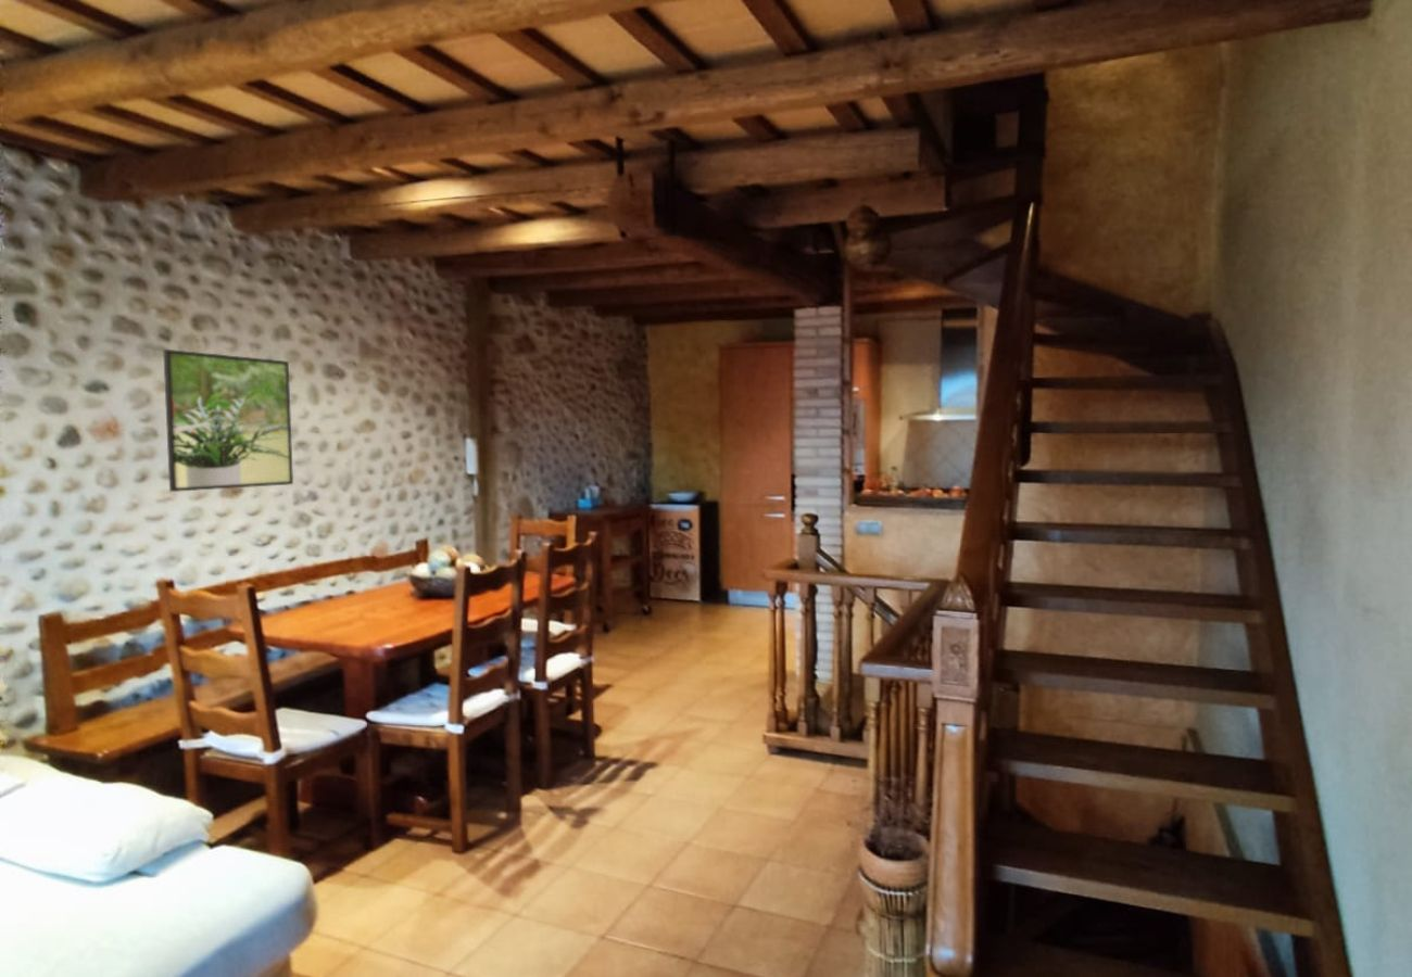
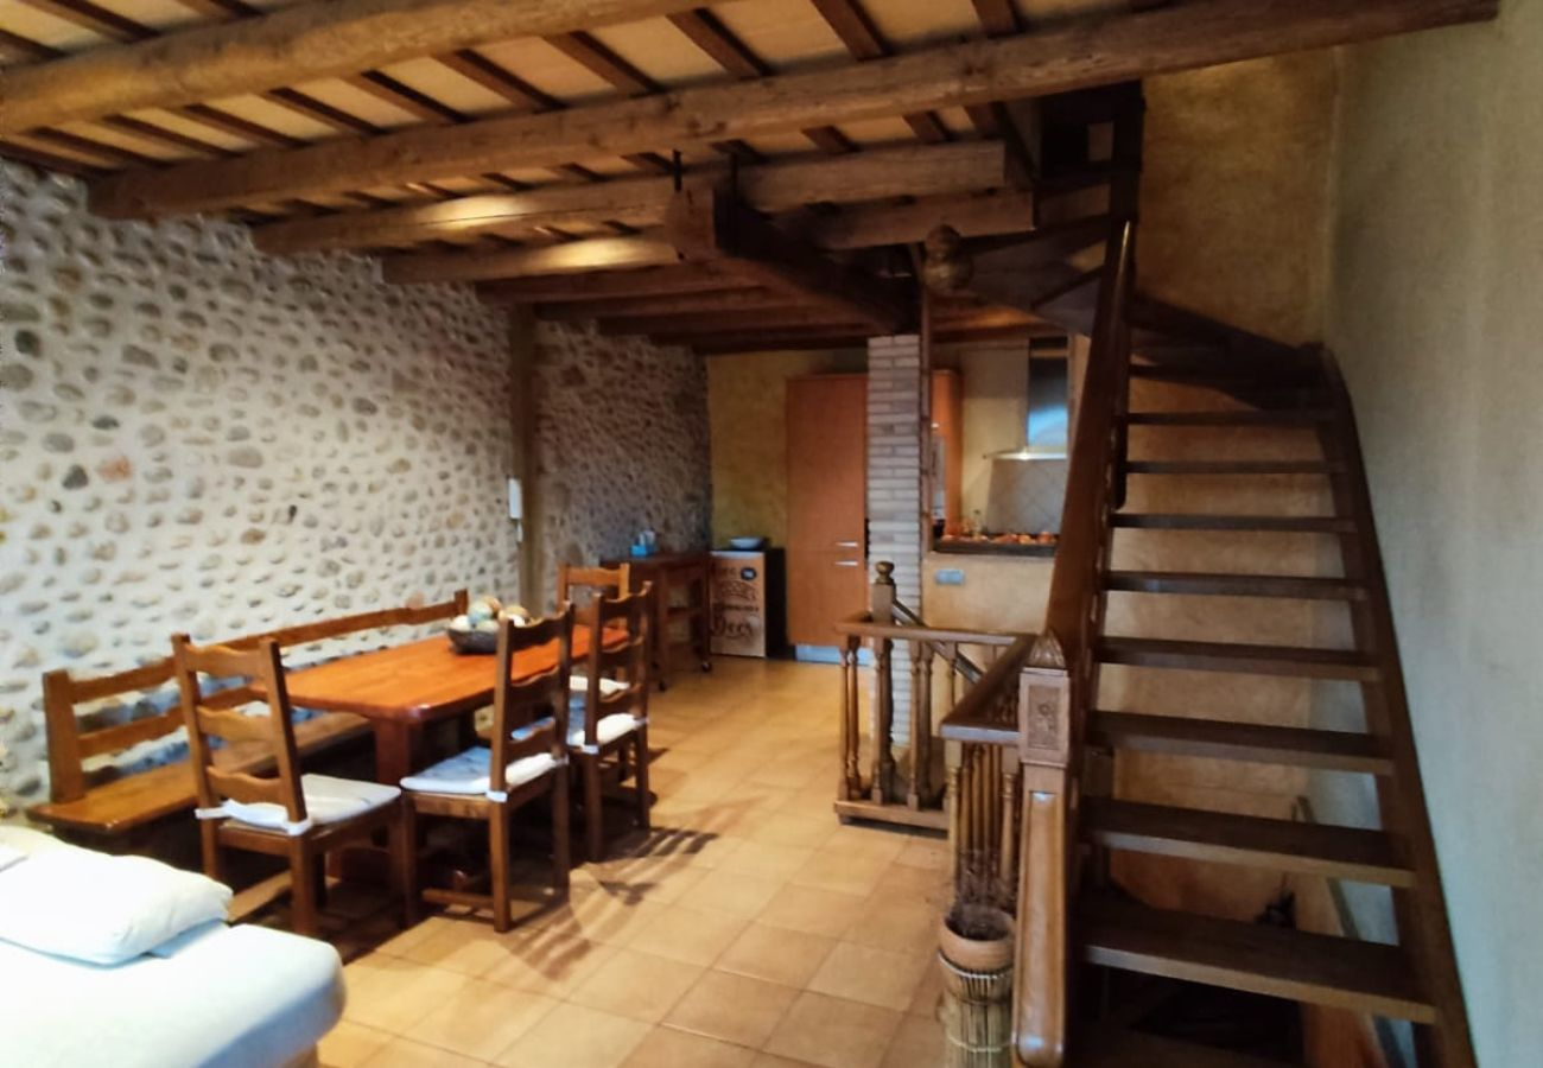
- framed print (232, 421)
